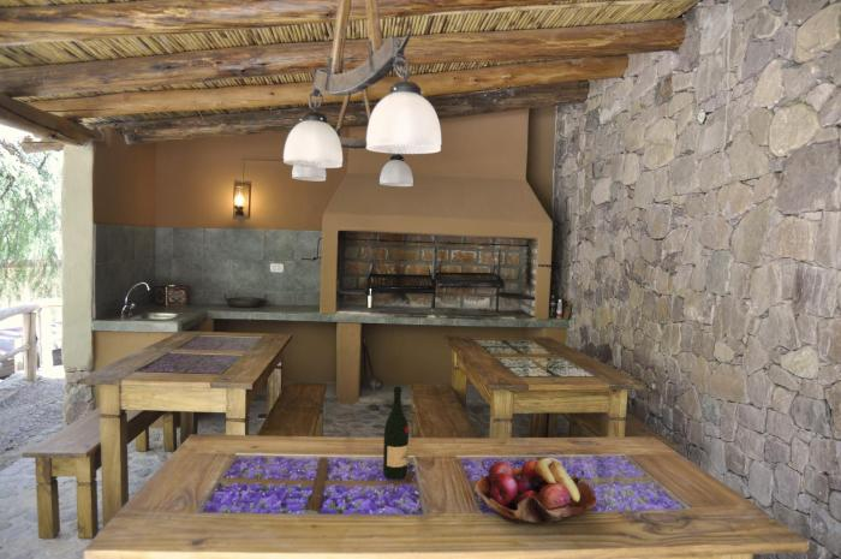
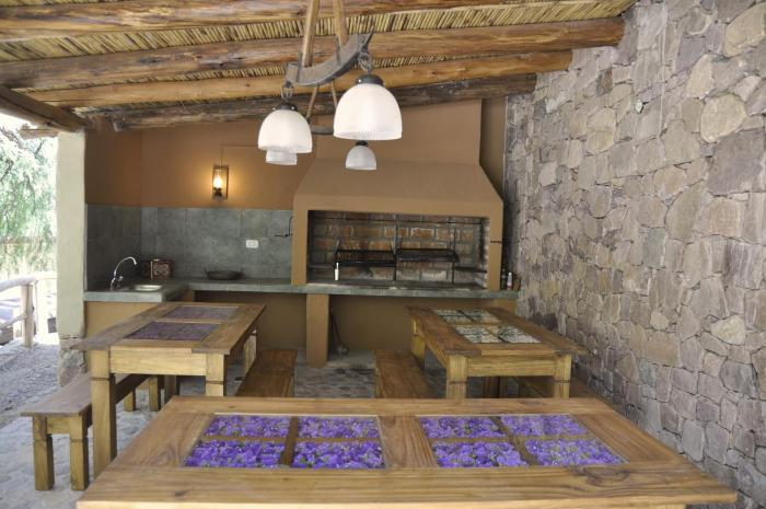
- wine bottle (401, 430)
- fruit basket (537, 487)
